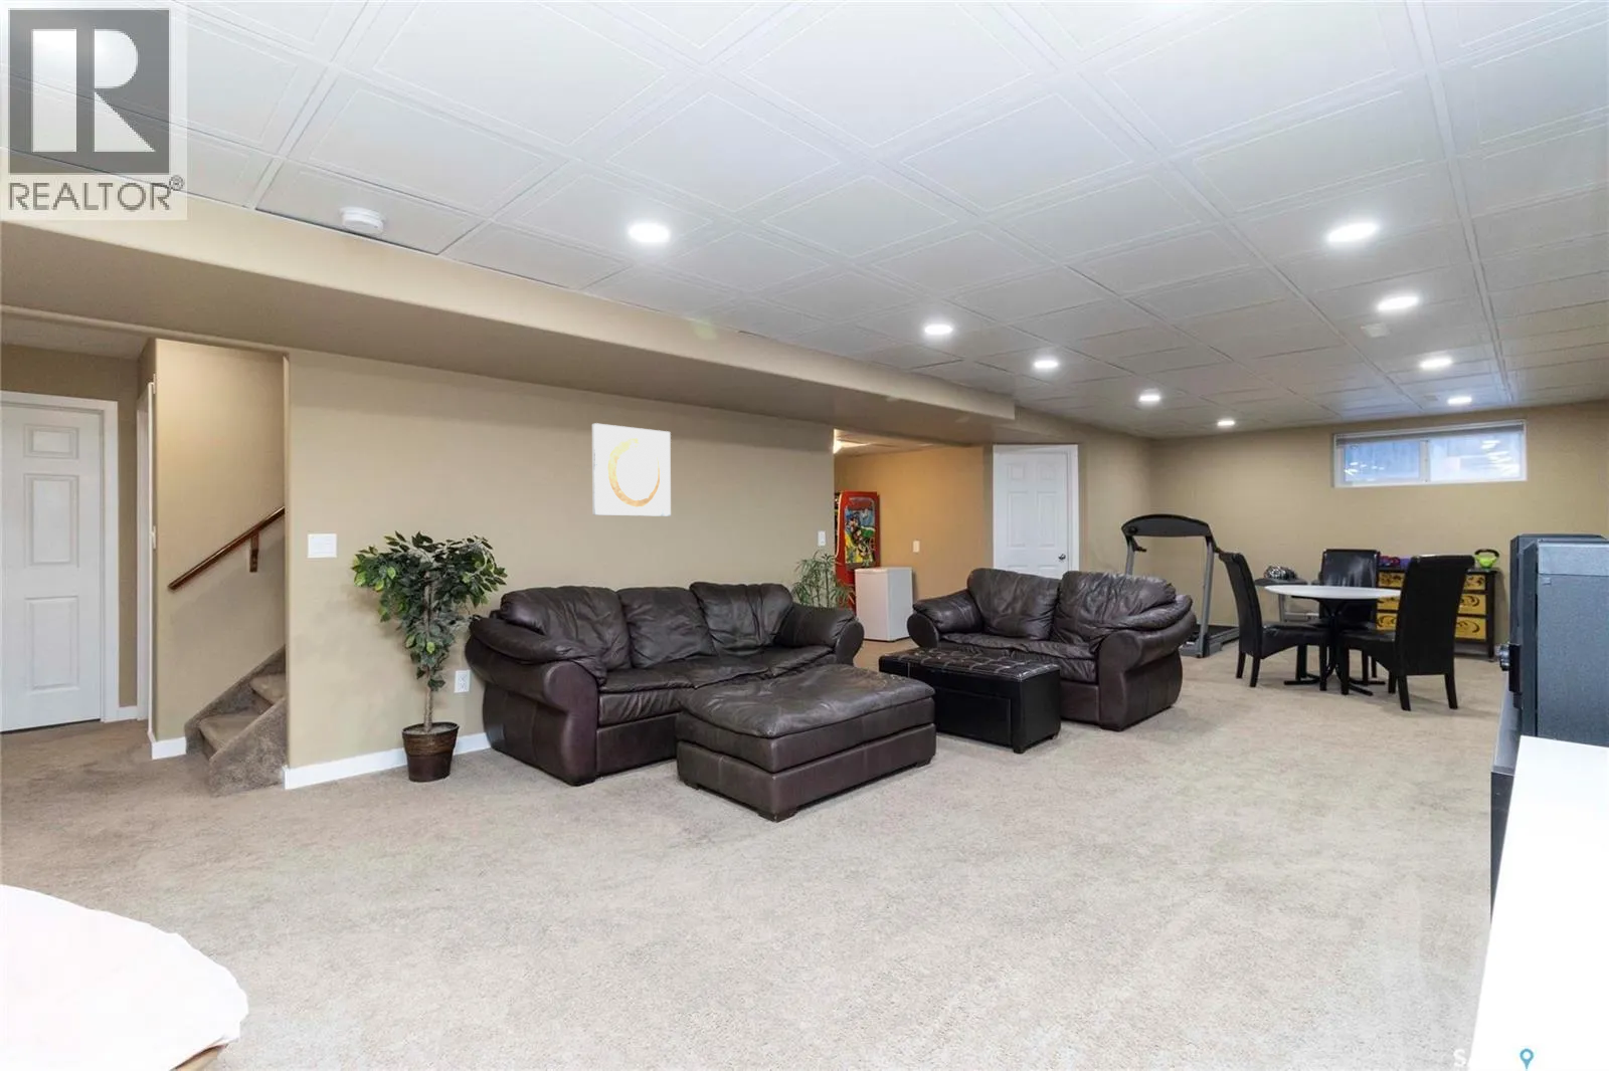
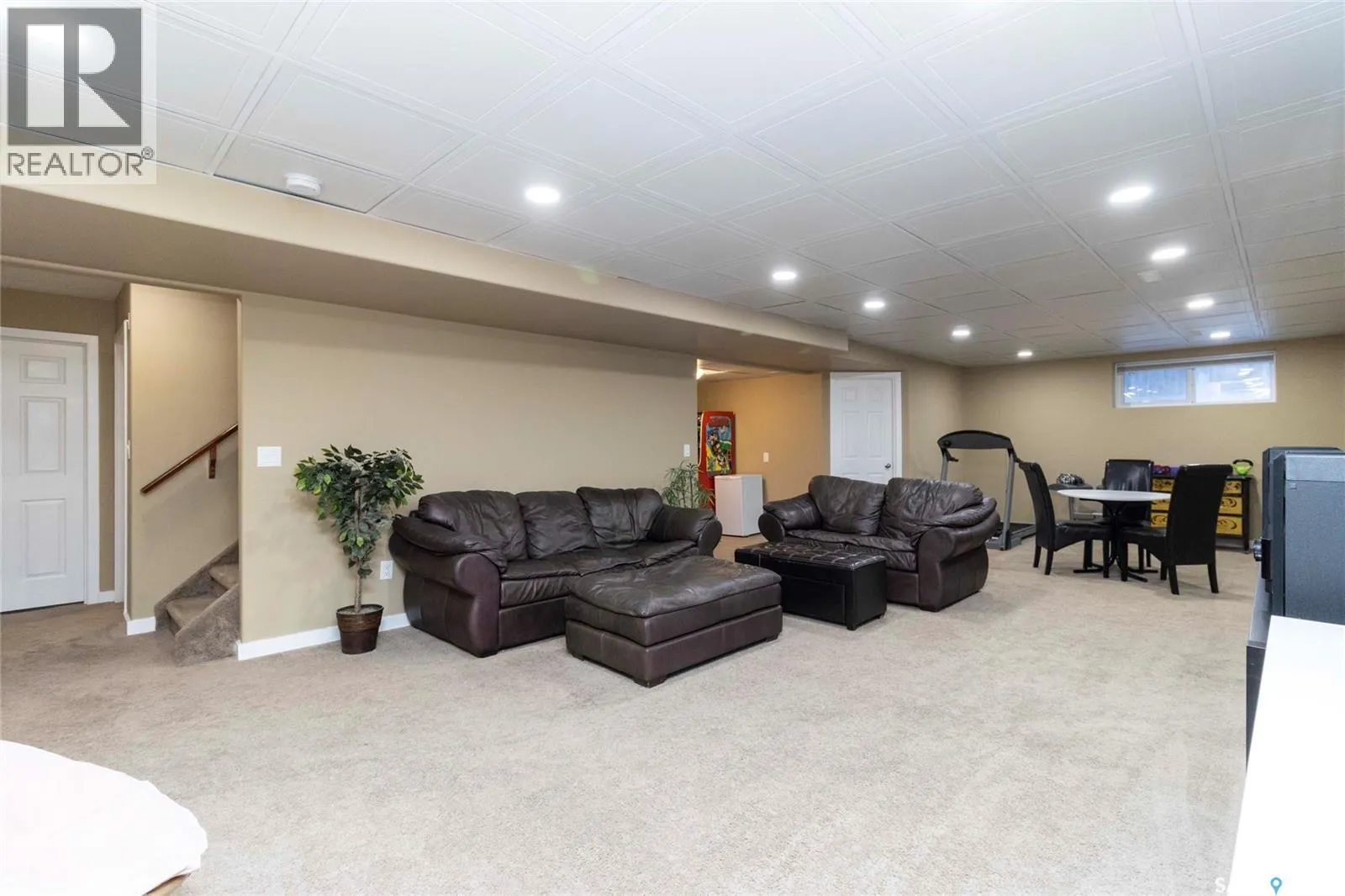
- wall art (633, 471)
